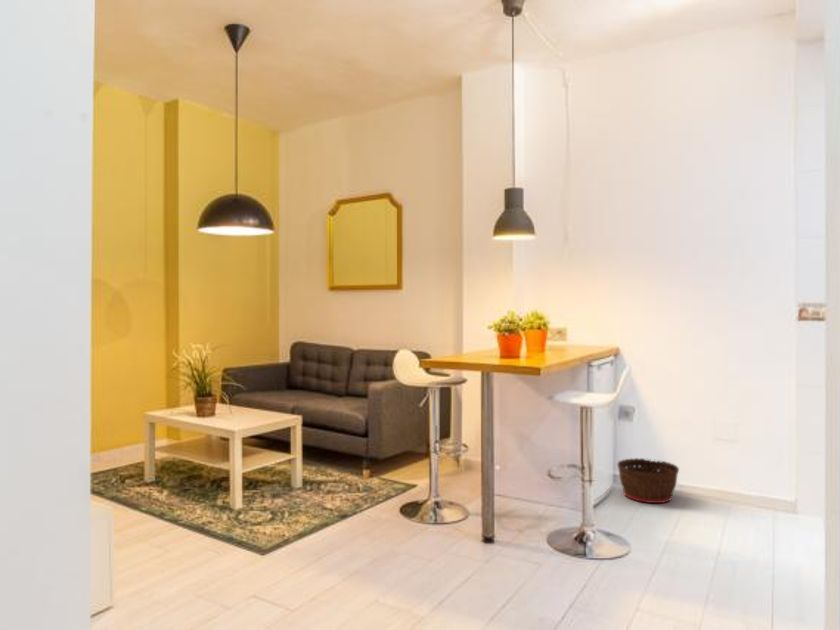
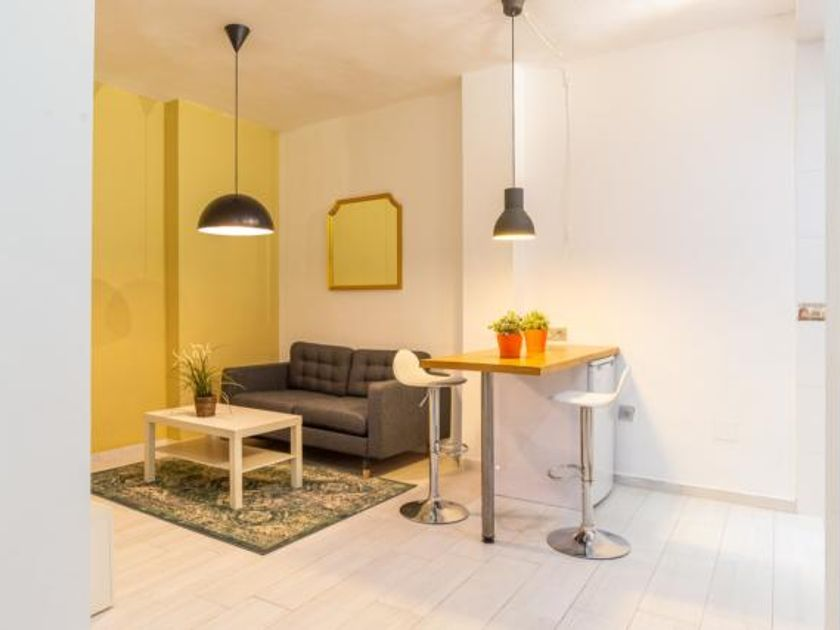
- basket (647, 480)
